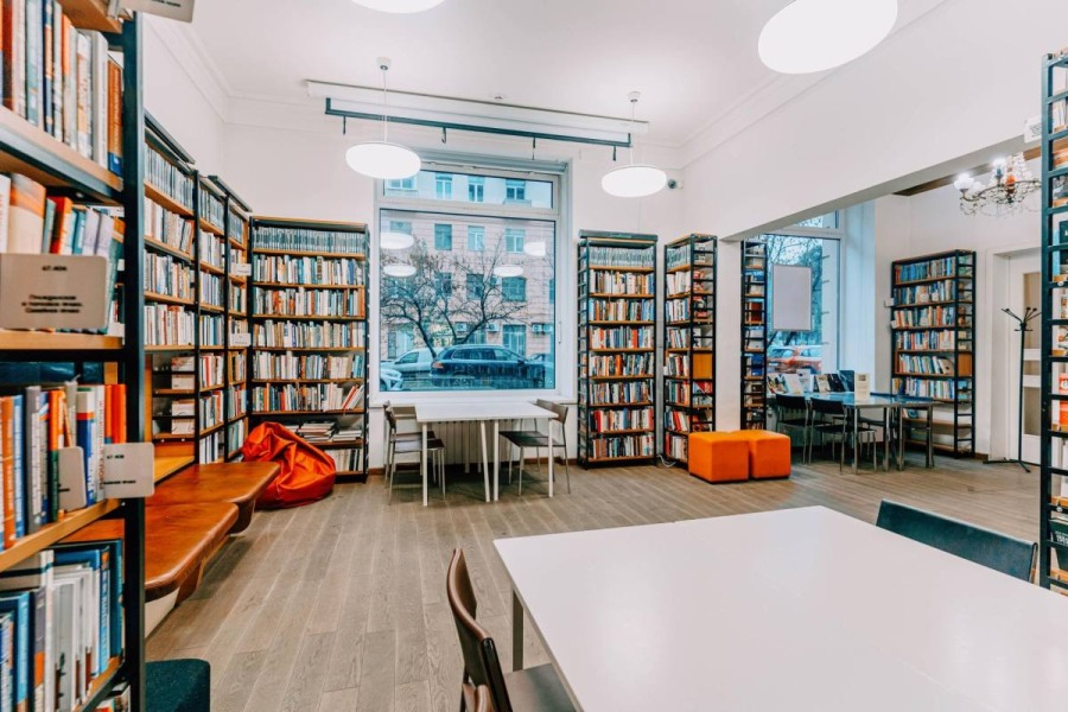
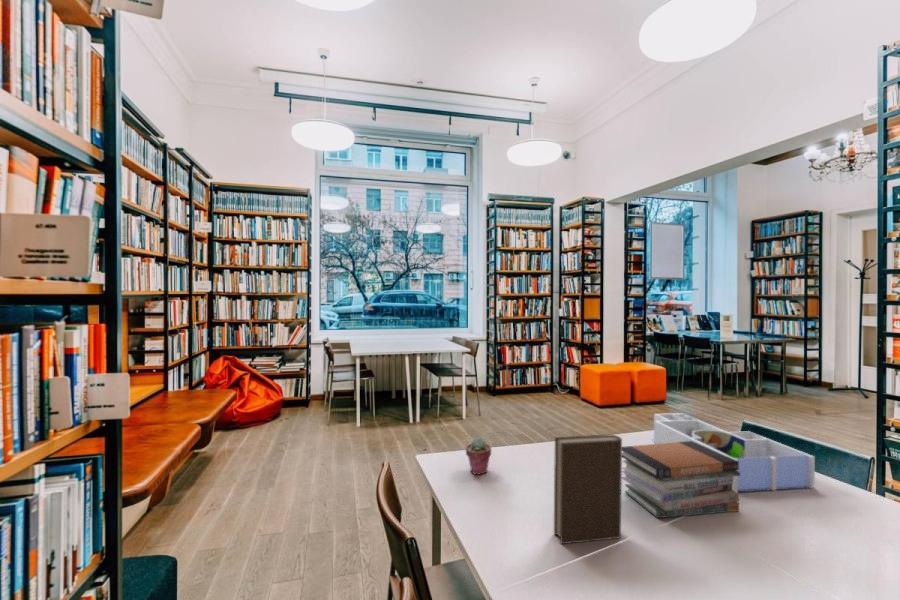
+ book (589, 487)
+ book stack (676, 477)
+ desk organizer (714, 445)
+ potted succulent (478, 454)
